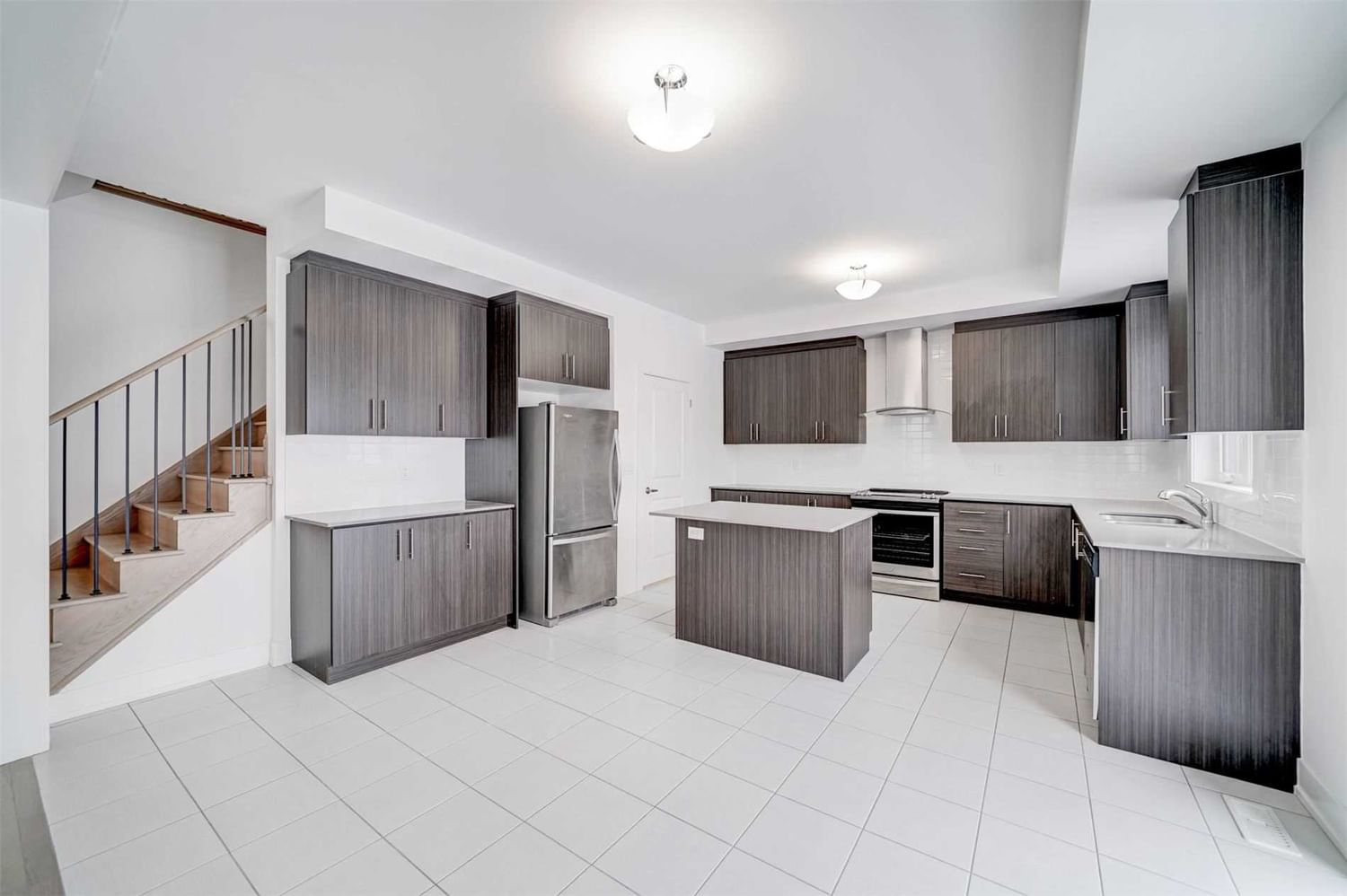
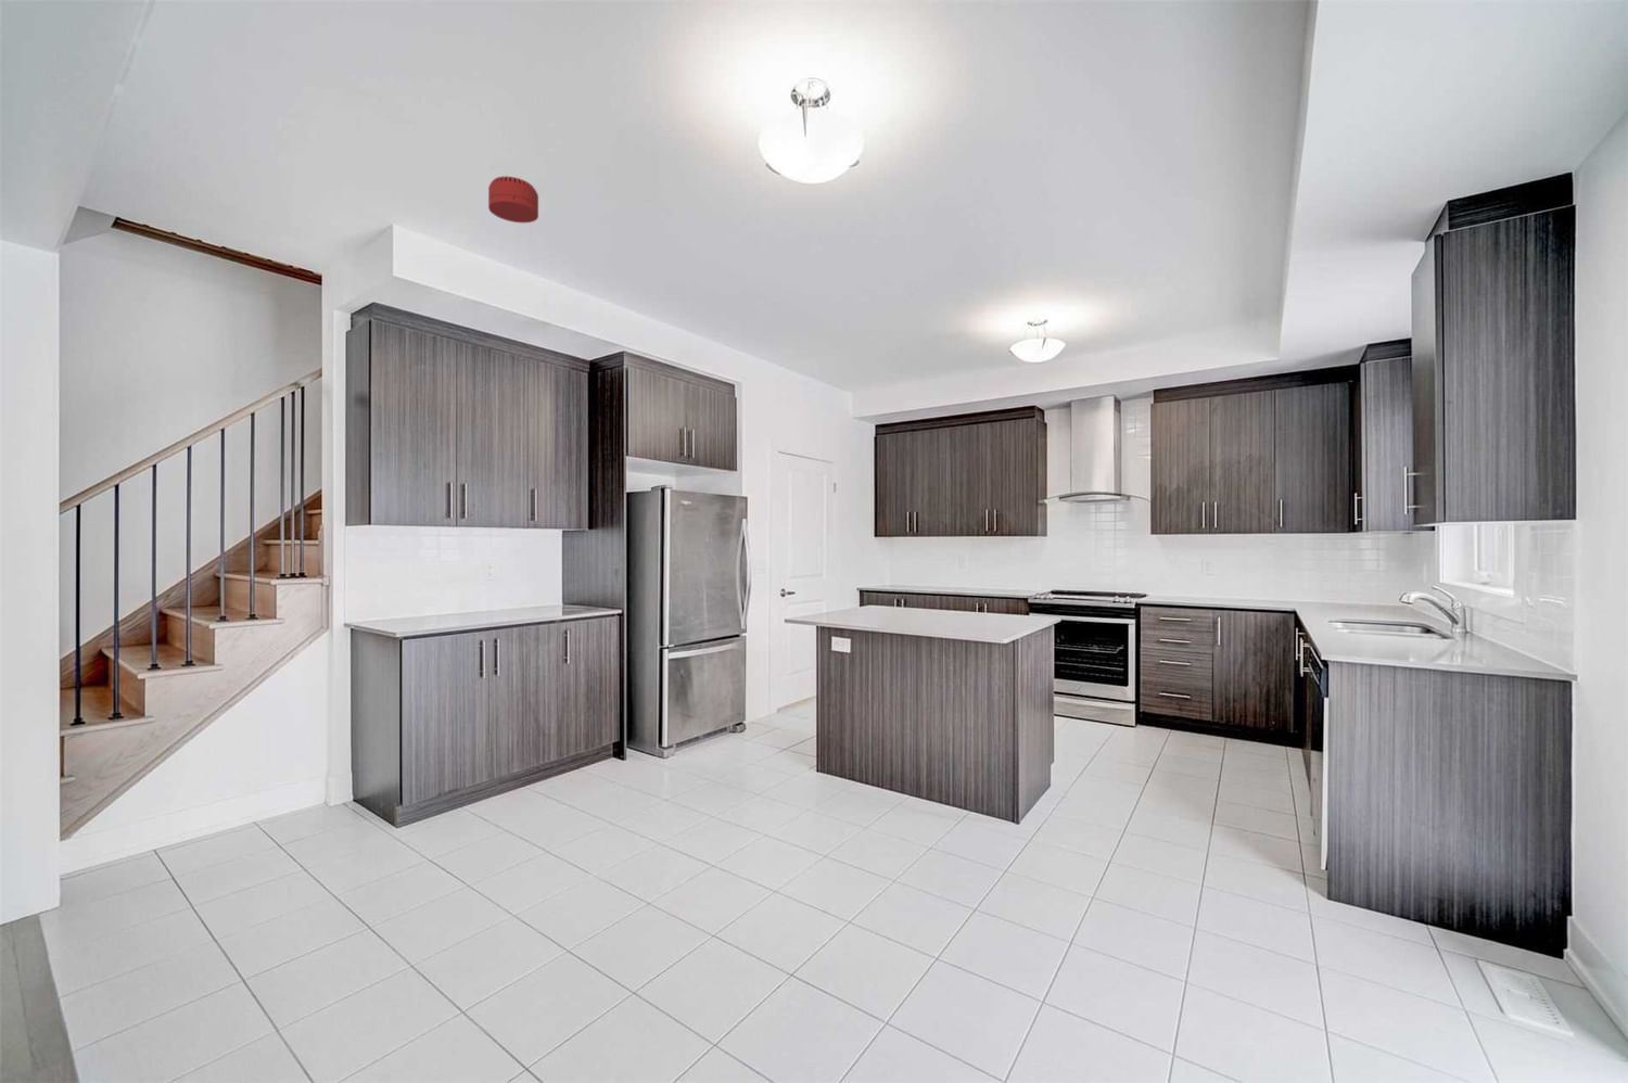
+ smoke detector (514, 198)
